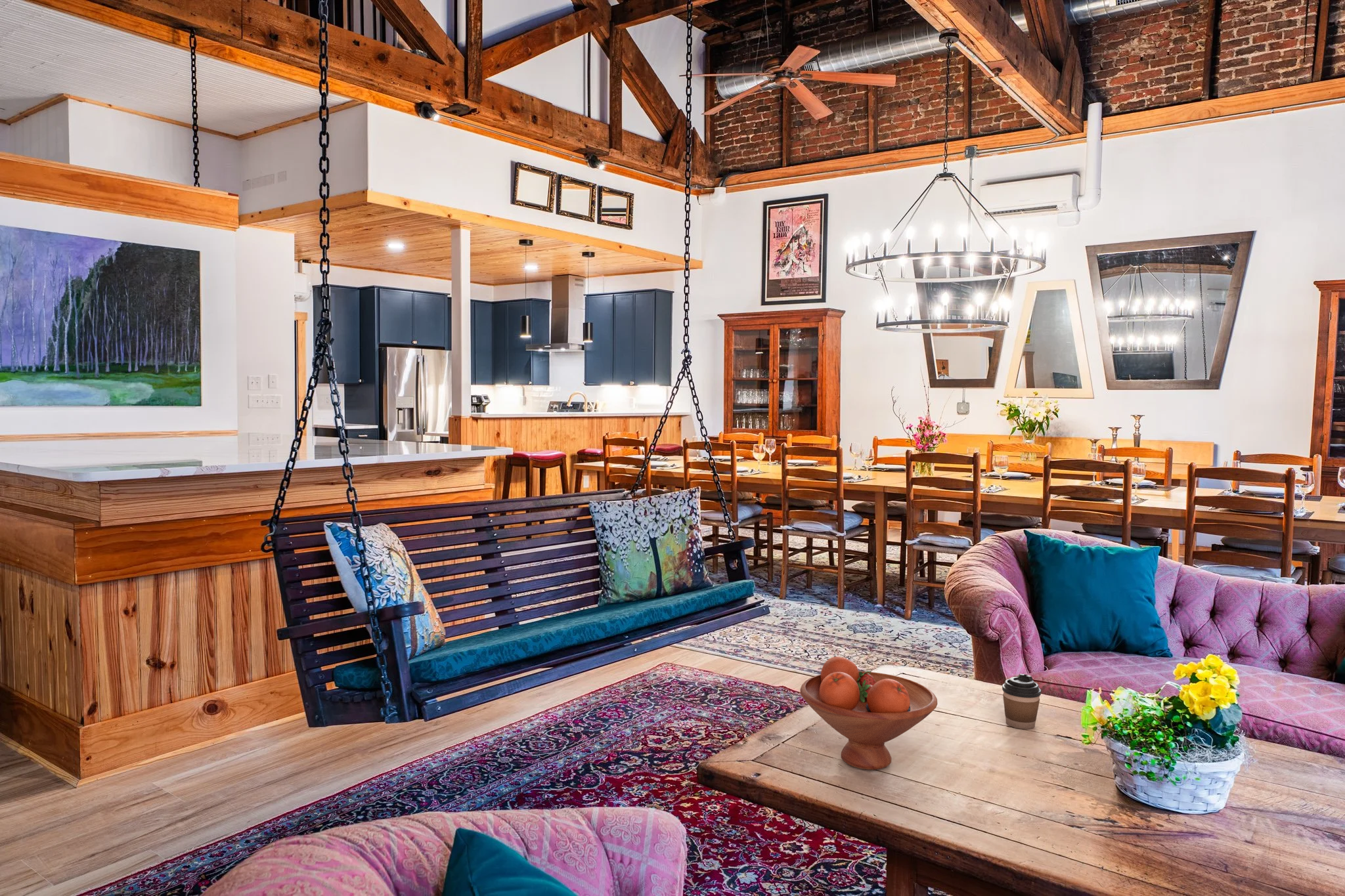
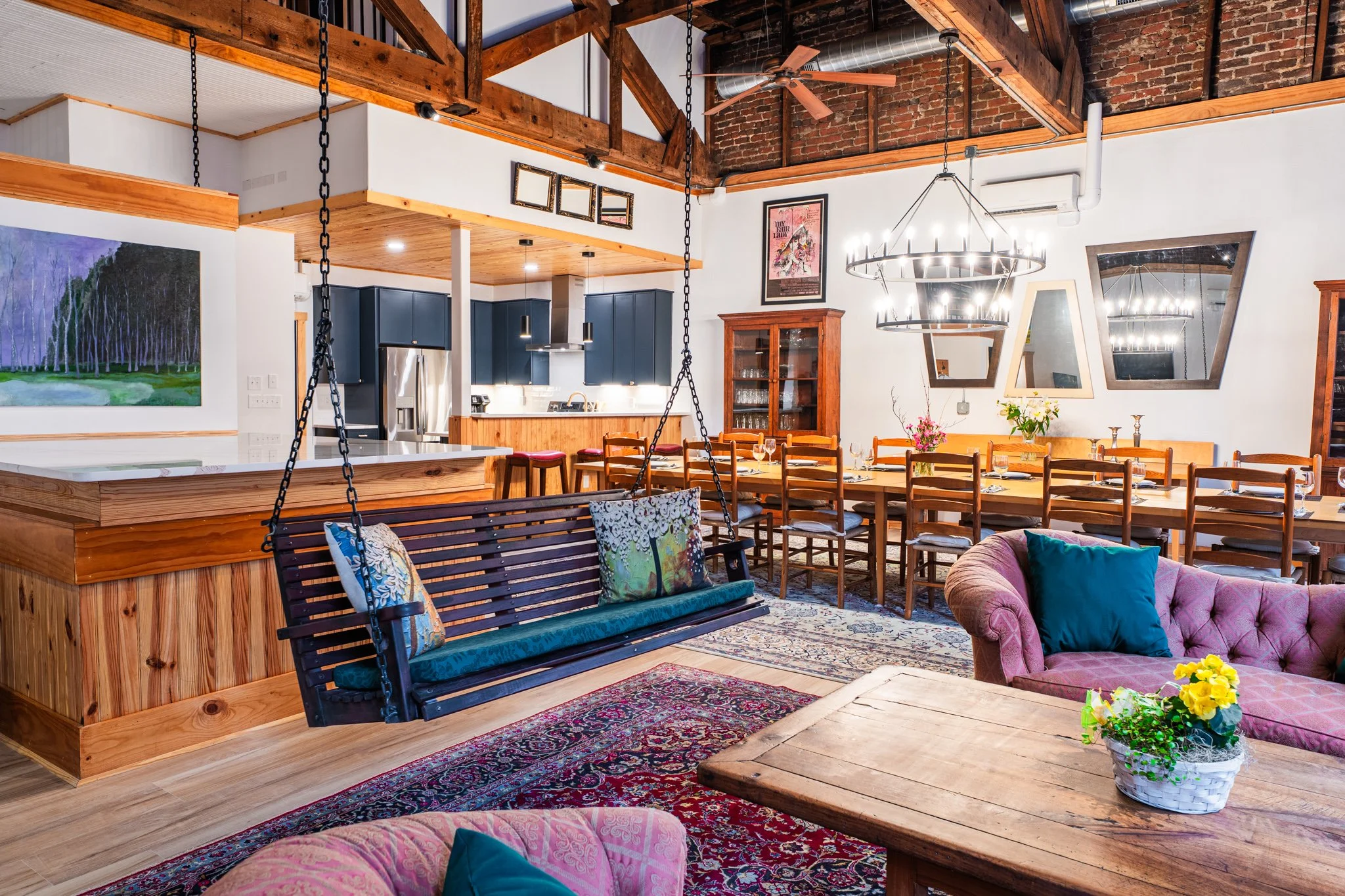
- coffee cup (1021, 700)
- fruit bowl (867, 713)
